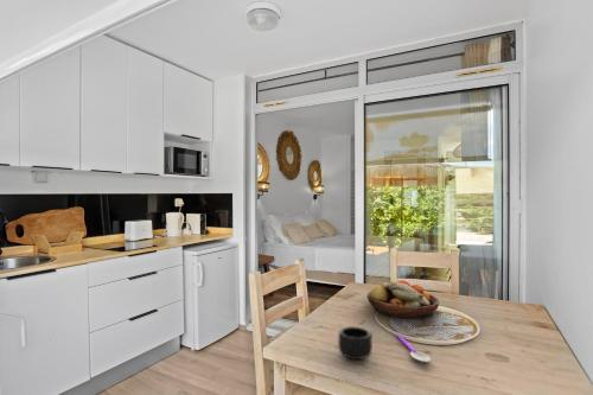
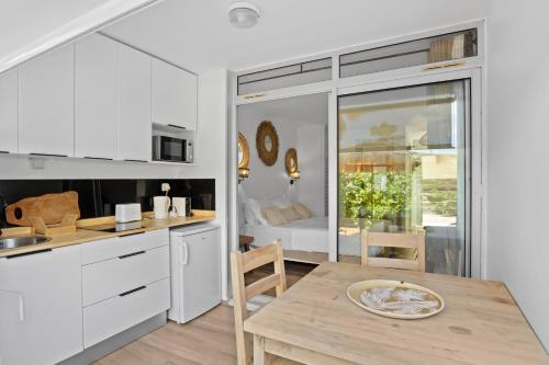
- spoon (410, 348)
- fruit bowl (402, 294)
- mug (357, 343)
